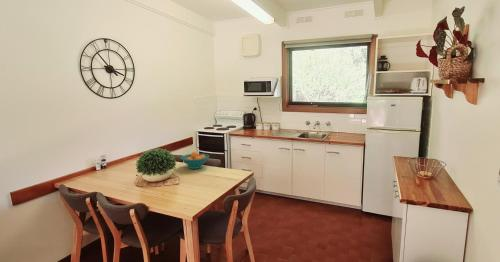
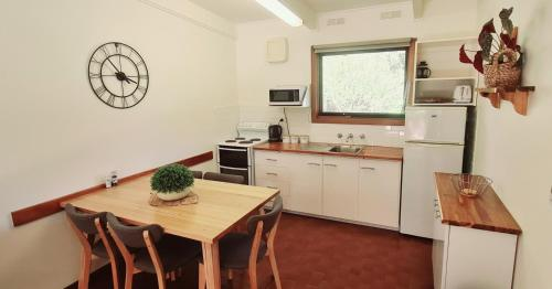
- fruit bowl (195, 159)
